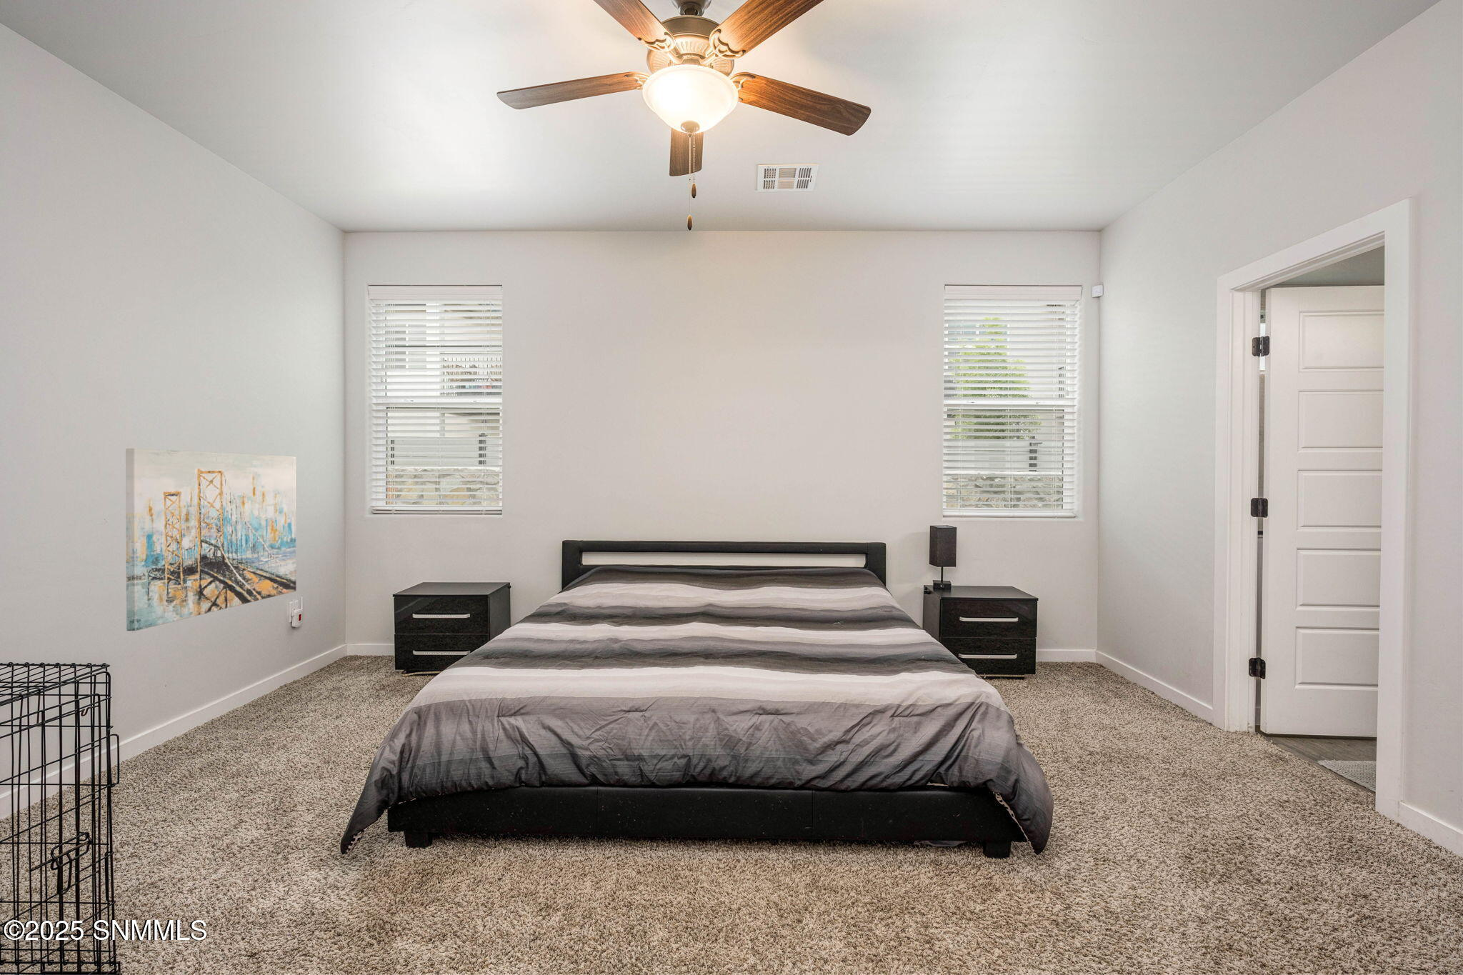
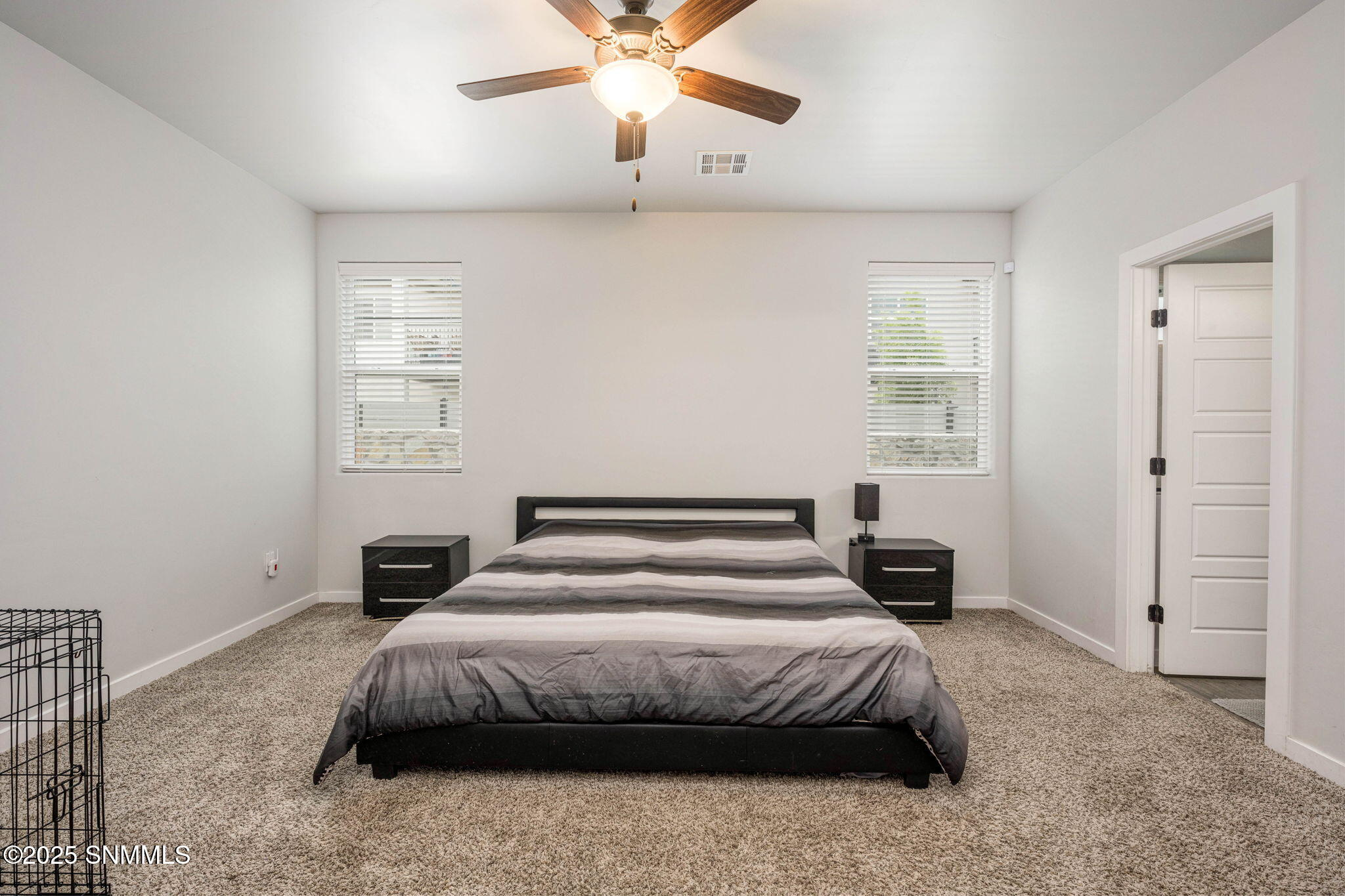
- wall art (224, 531)
